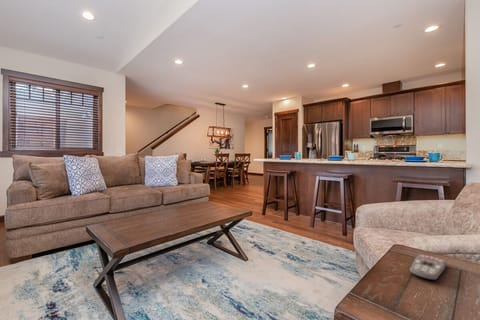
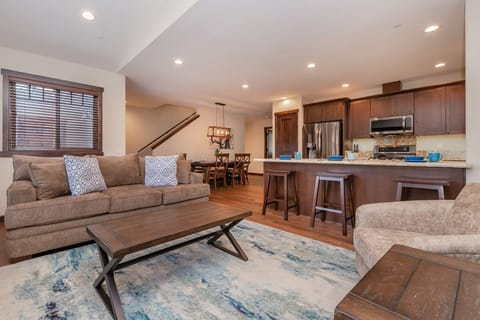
- remote control (427, 266)
